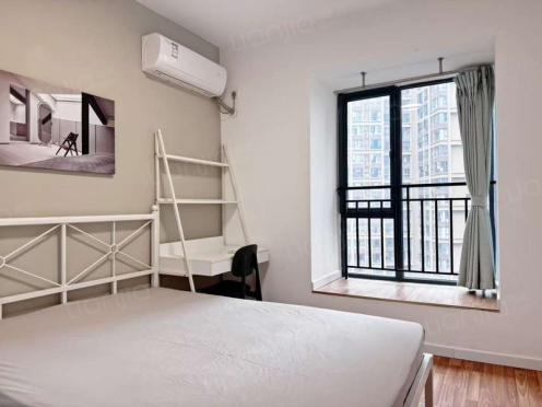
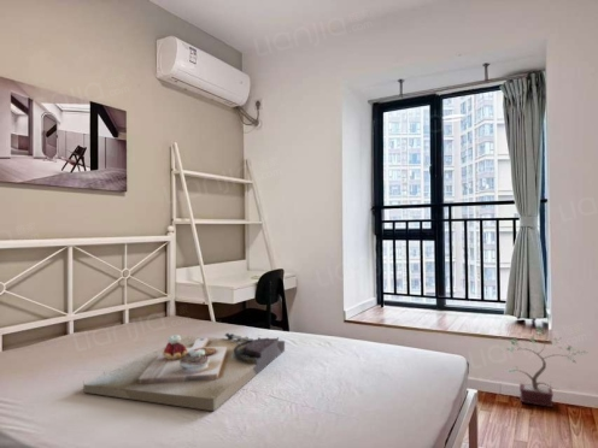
+ potted plant (545, 366)
+ decorative tray (198, 350)
